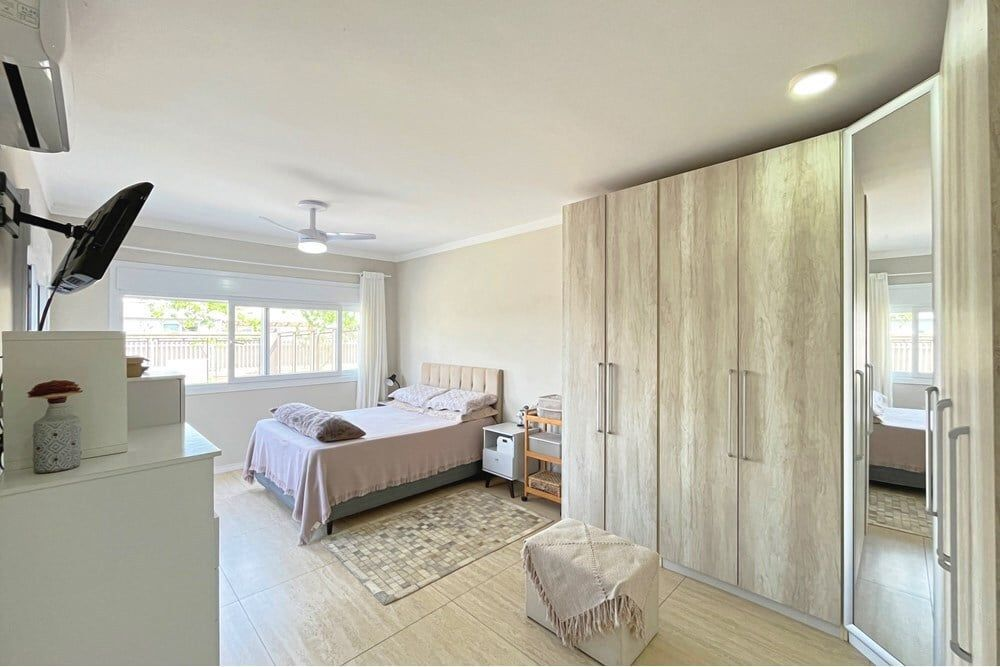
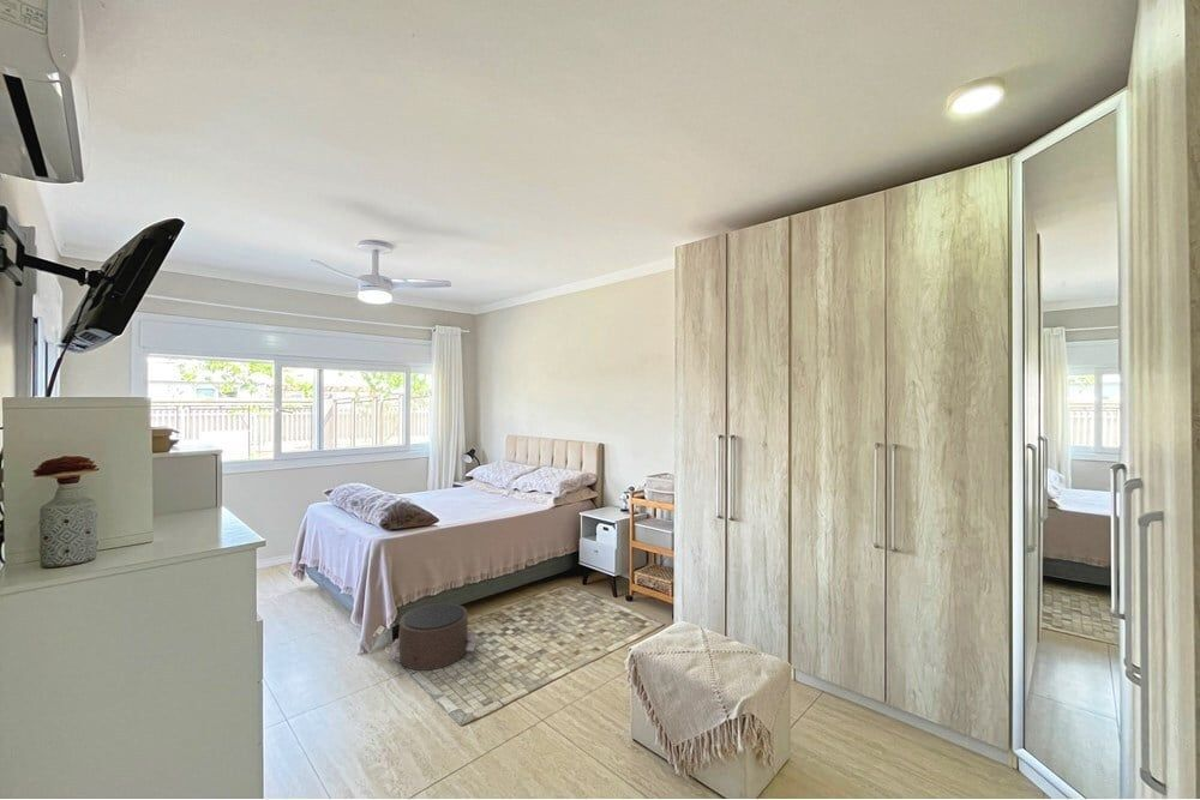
+ pouf (432, 636)
